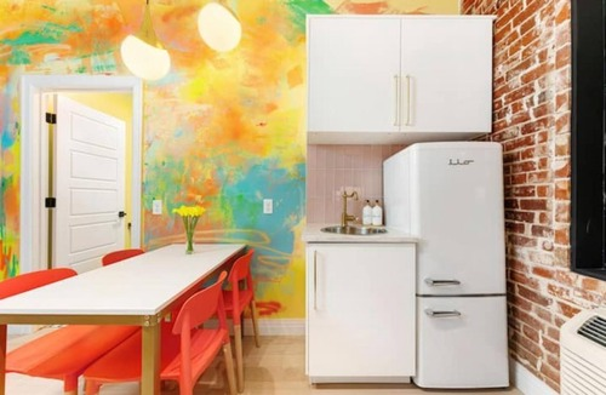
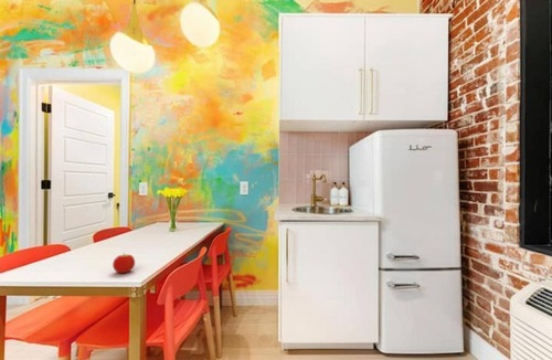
+ fruit (124, 262)
